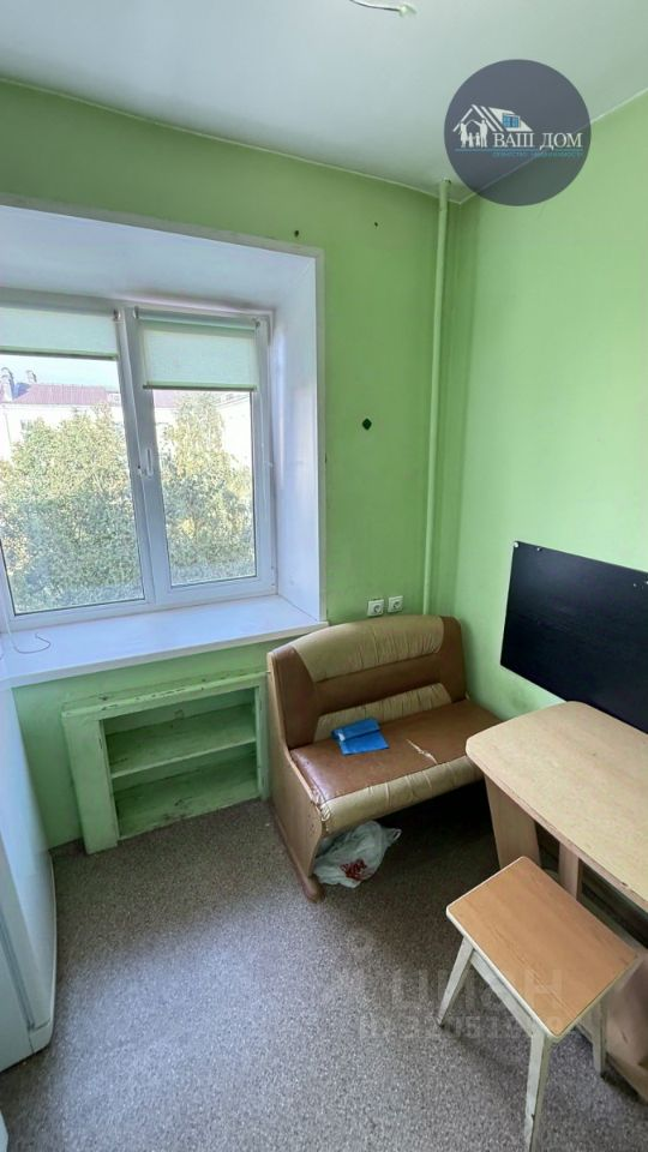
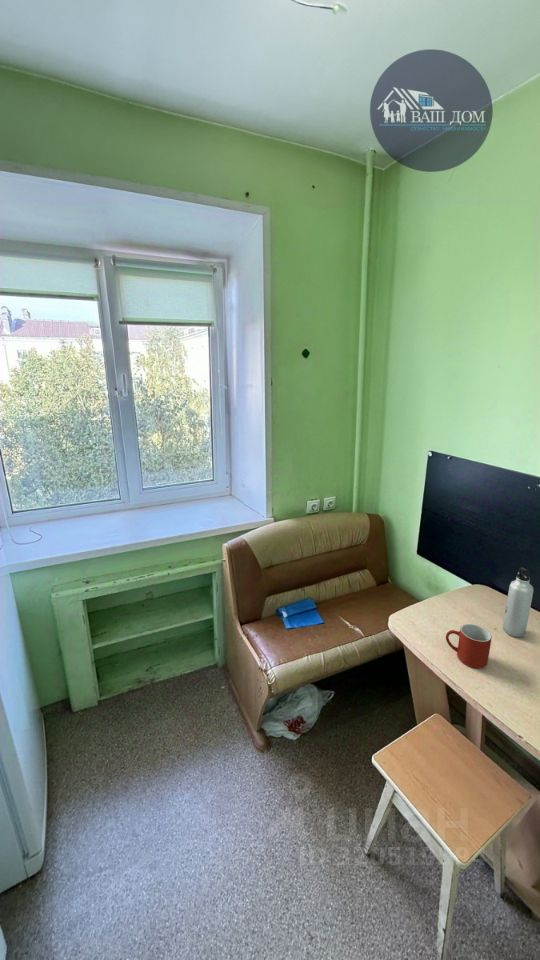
+ water bottle (519, 601)
+ mug (467, 644)
